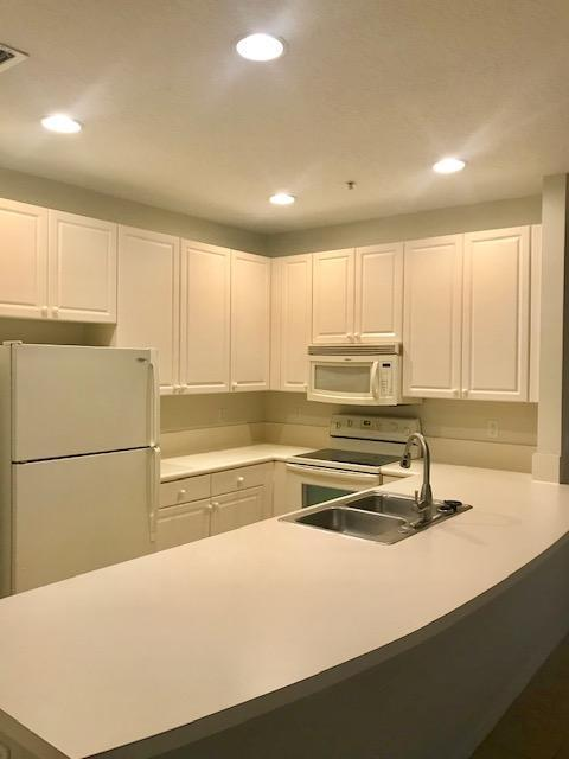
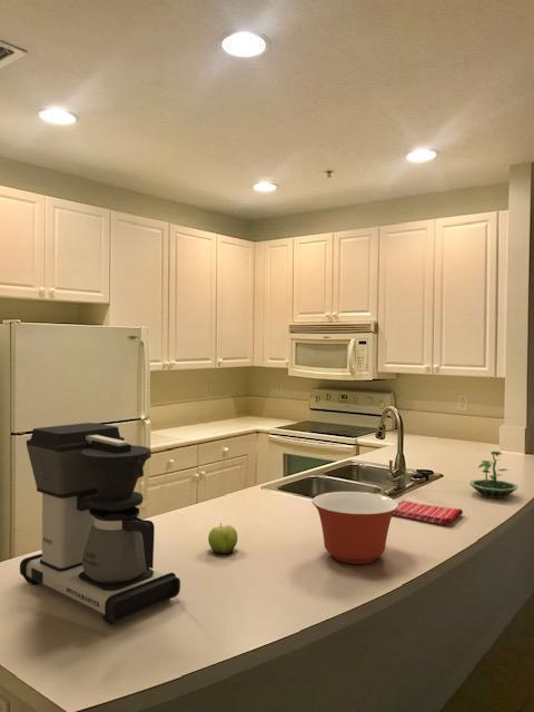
+ mixing bowl (354, 528)
+ fruit (222, 537)
+ coffee maker (99, 511)
+ dish towel (424, 511)
+ terrarium (494, 458)
